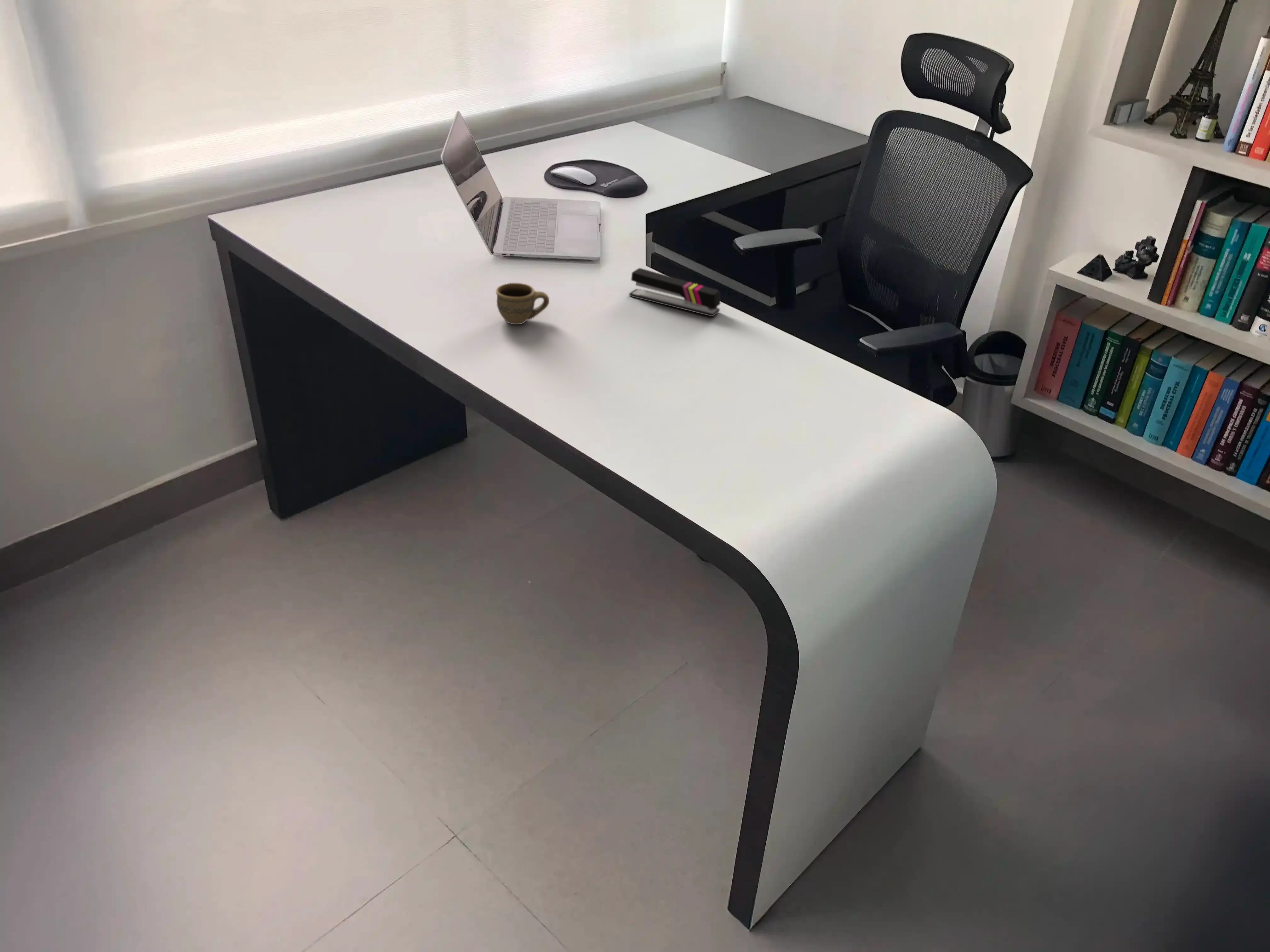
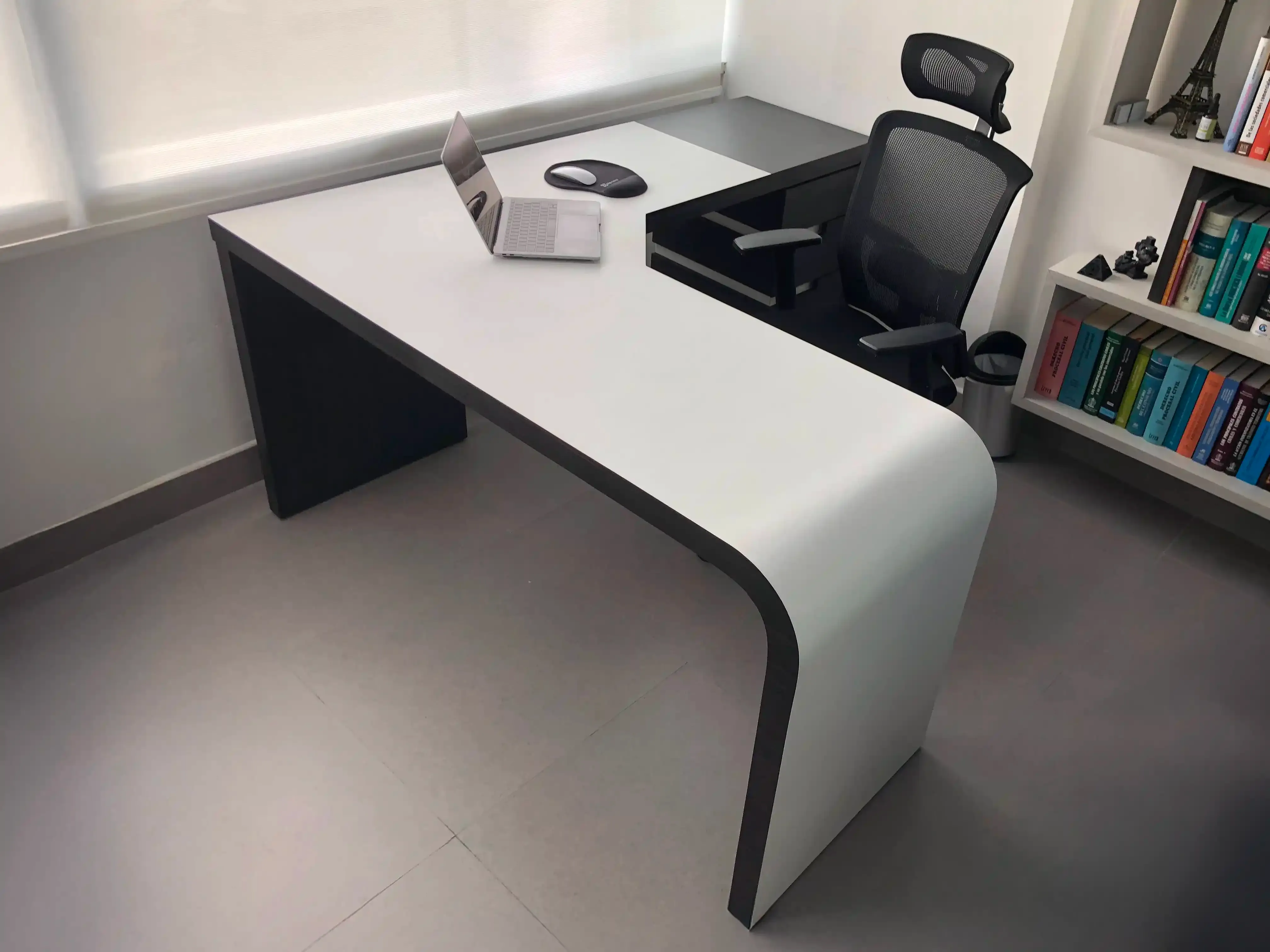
- stapler (675, 291)
- cup (523, 305)
